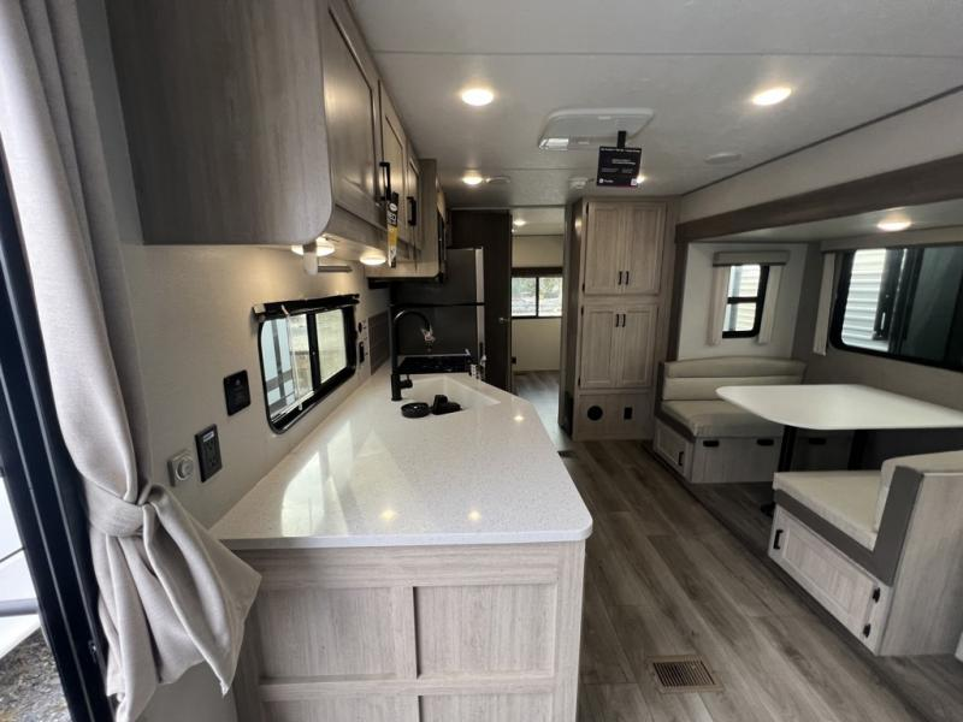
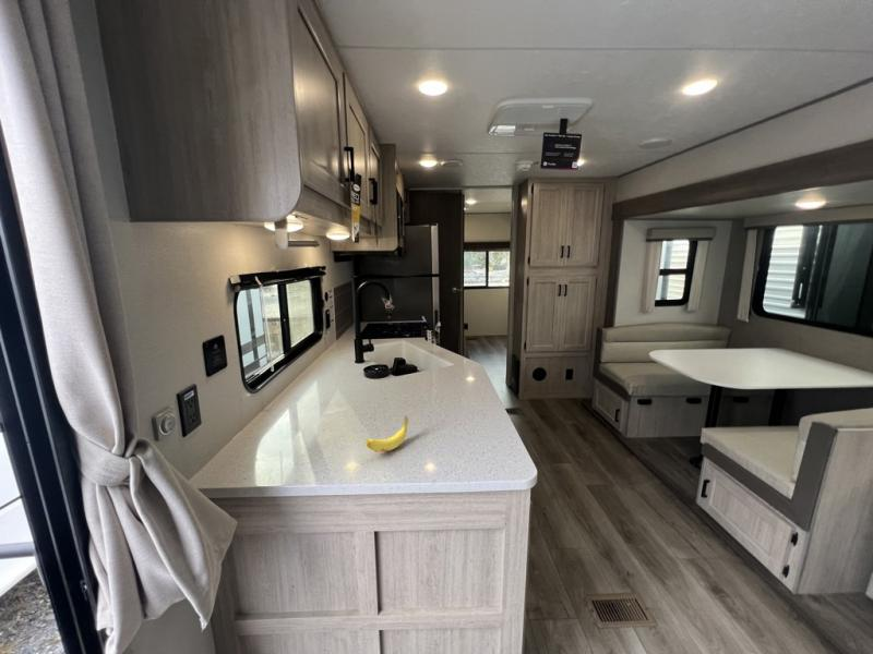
+ banana (388, 438)
